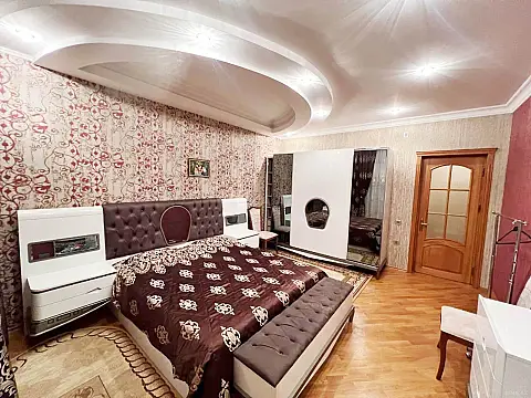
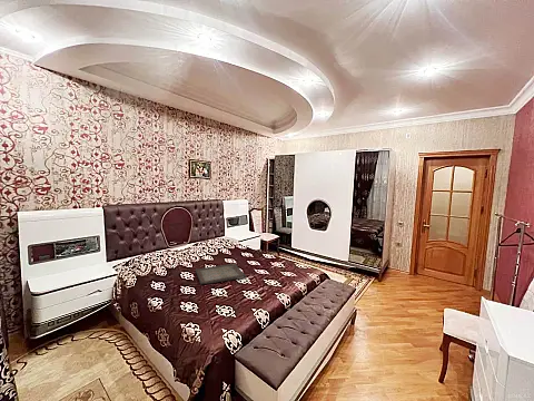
+ serving tray (219, 272)
